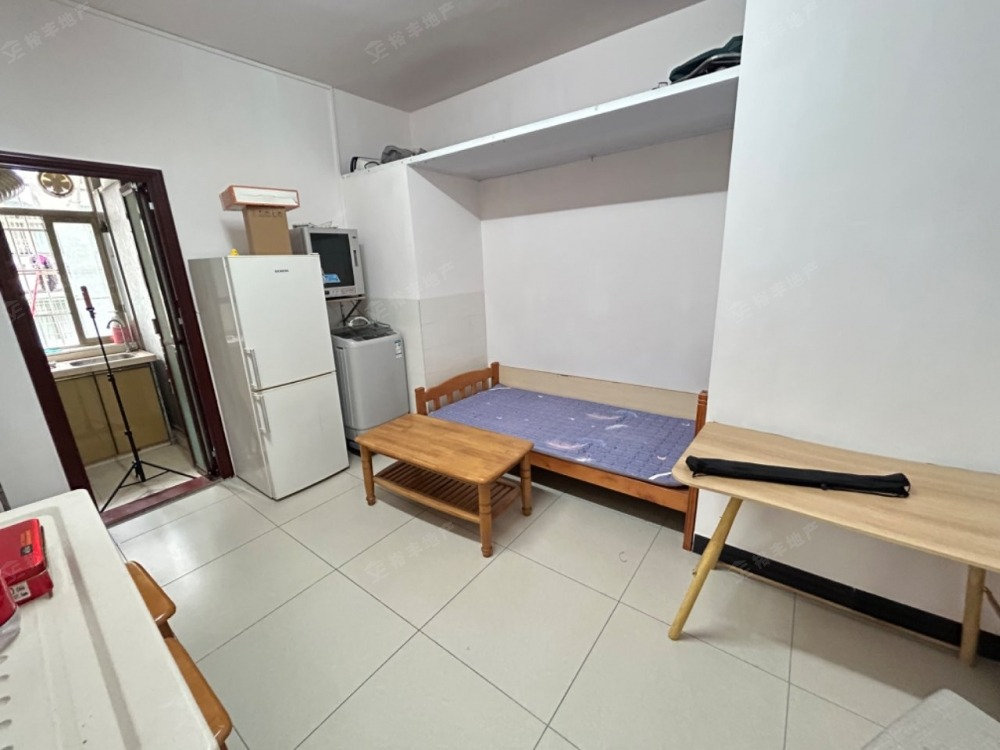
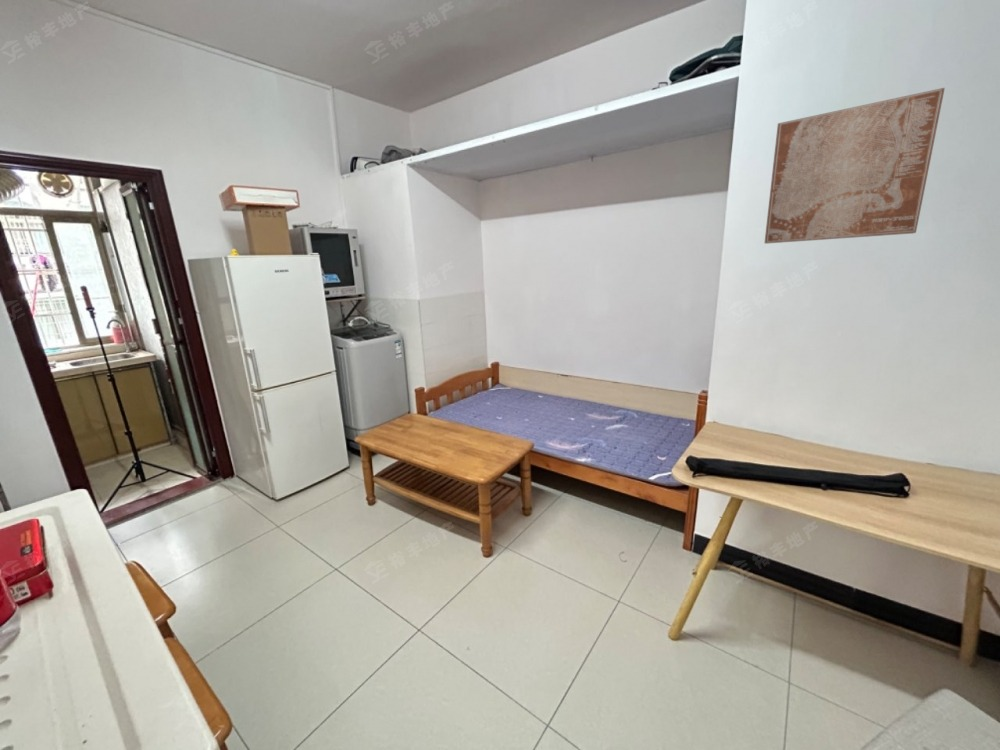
+ wall art (842, 176)
